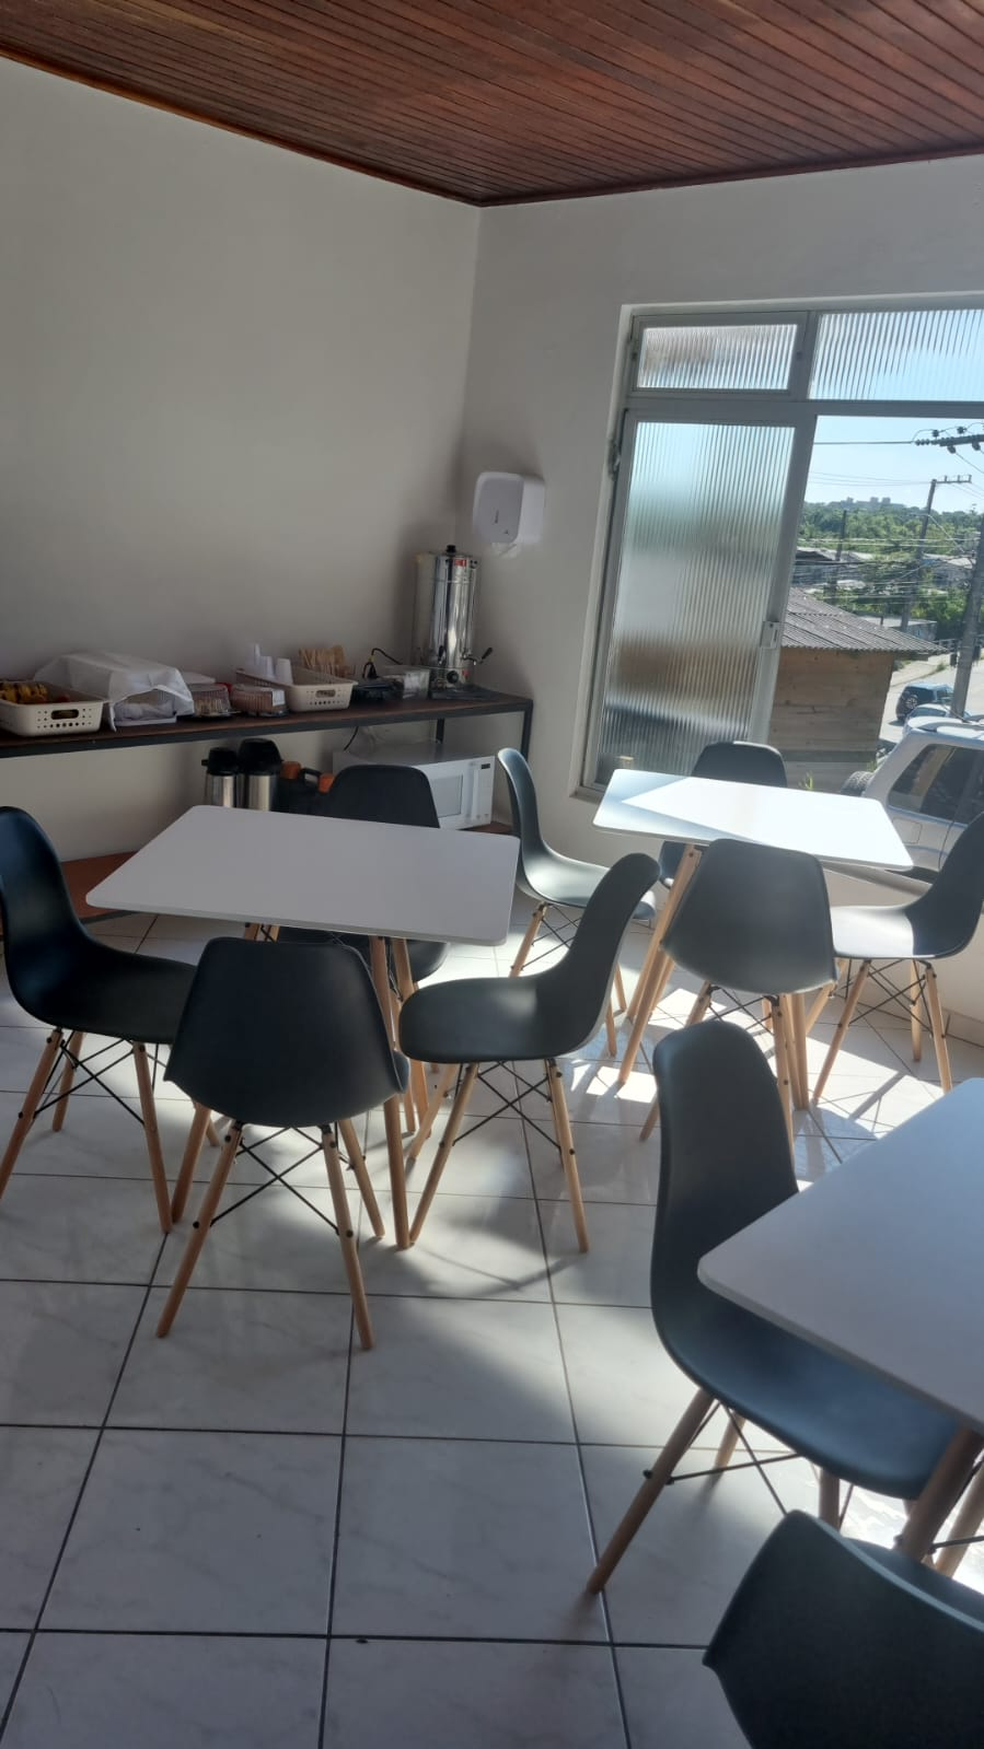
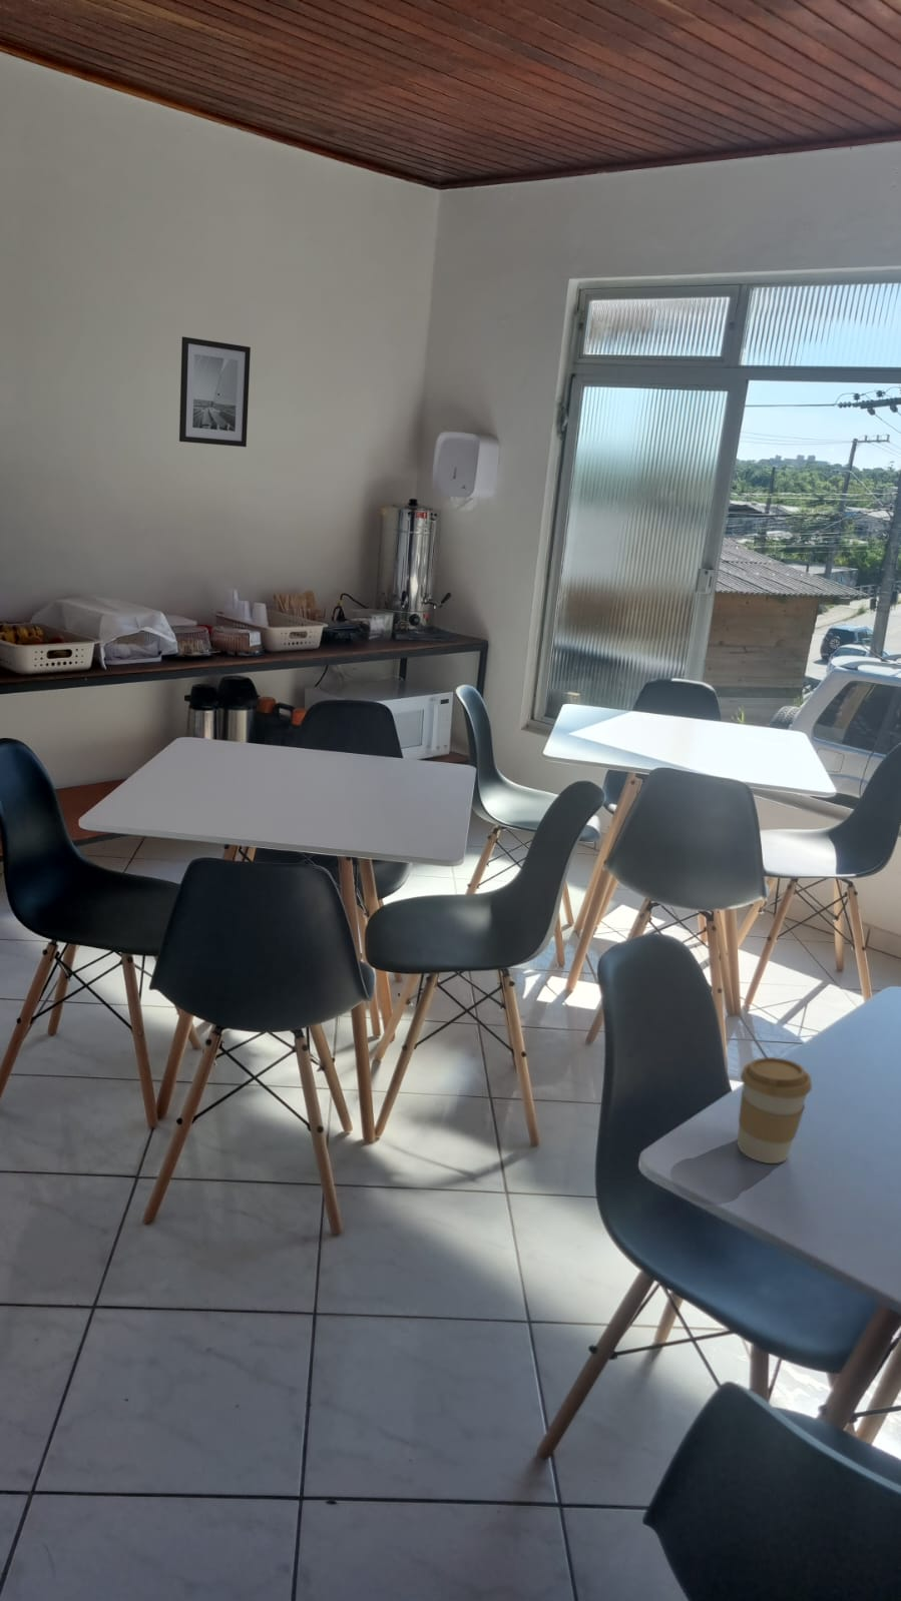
+ wall art (215, 394)
+ coffee cup (770, 1107)
